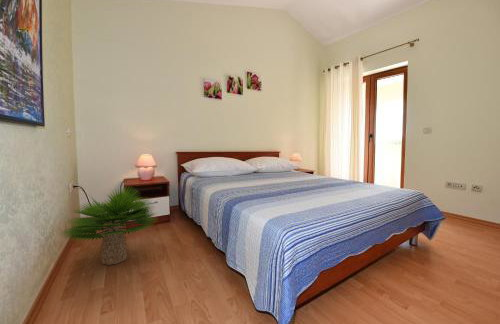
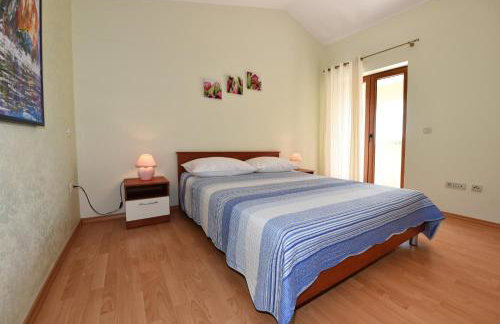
- potted plant (113, 223)
